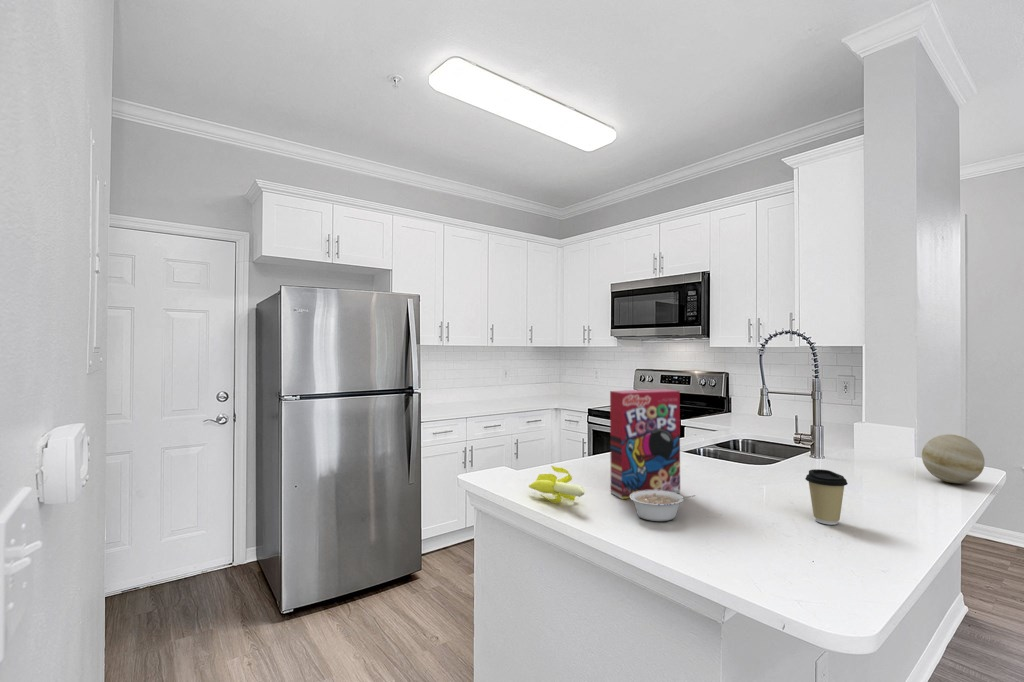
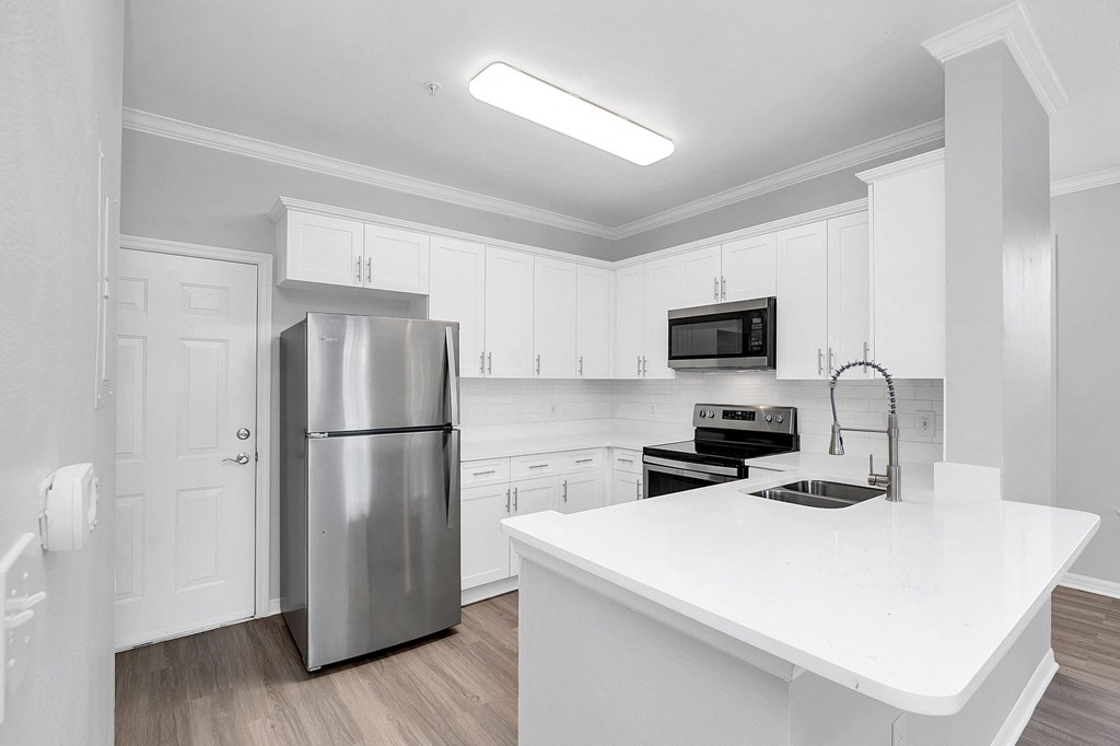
- cereal box (645, 441)
- legume (658, 504)
- coffee cup (826, 497)
- banana (559, 486)
- decorative ball (952, 458)
